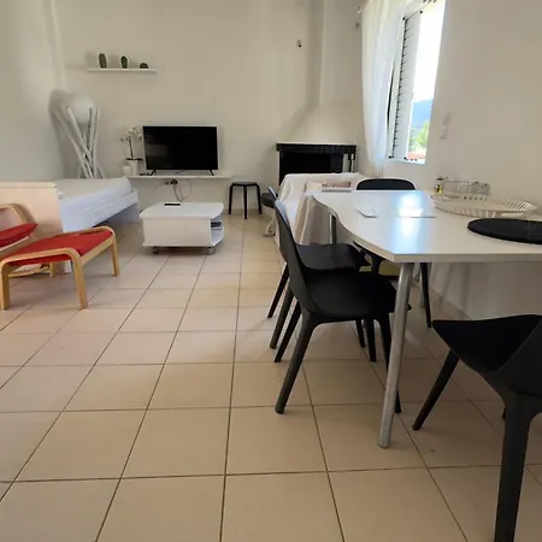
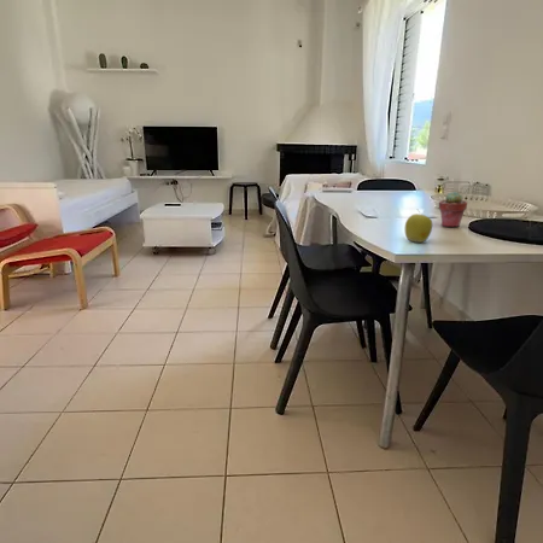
+ apple (419, 224)
+ potted succulent (451, 208)
